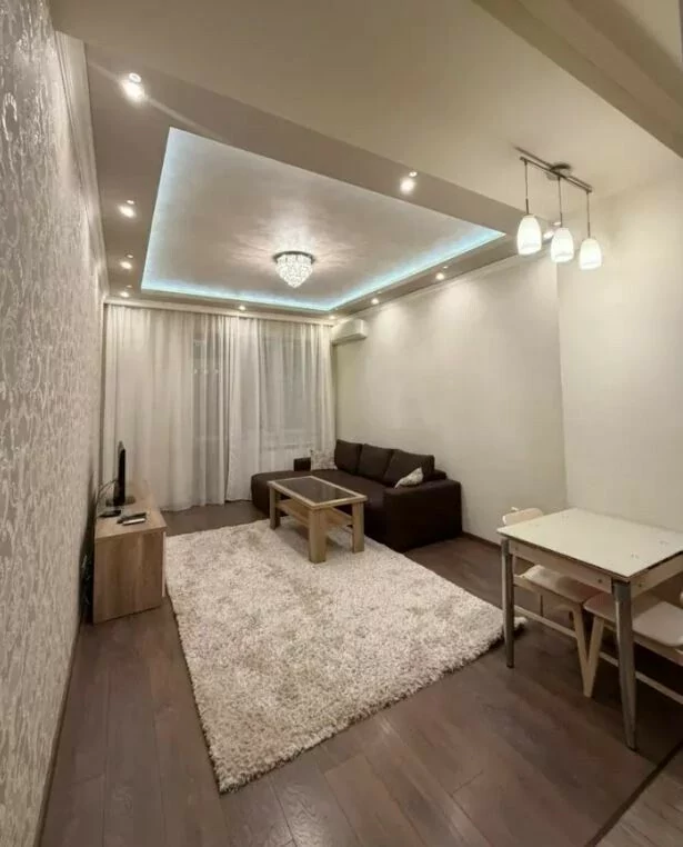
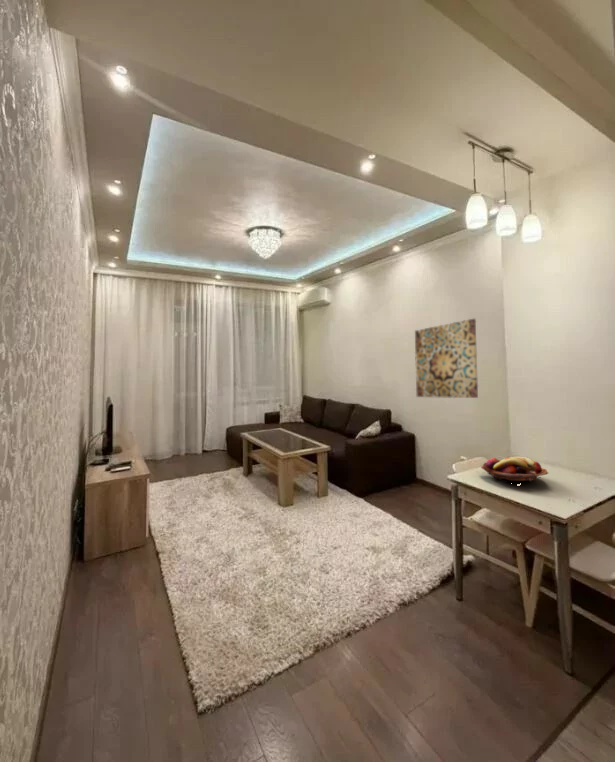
+ wall art (443, 361)
+ fruit basket (514, 468)
